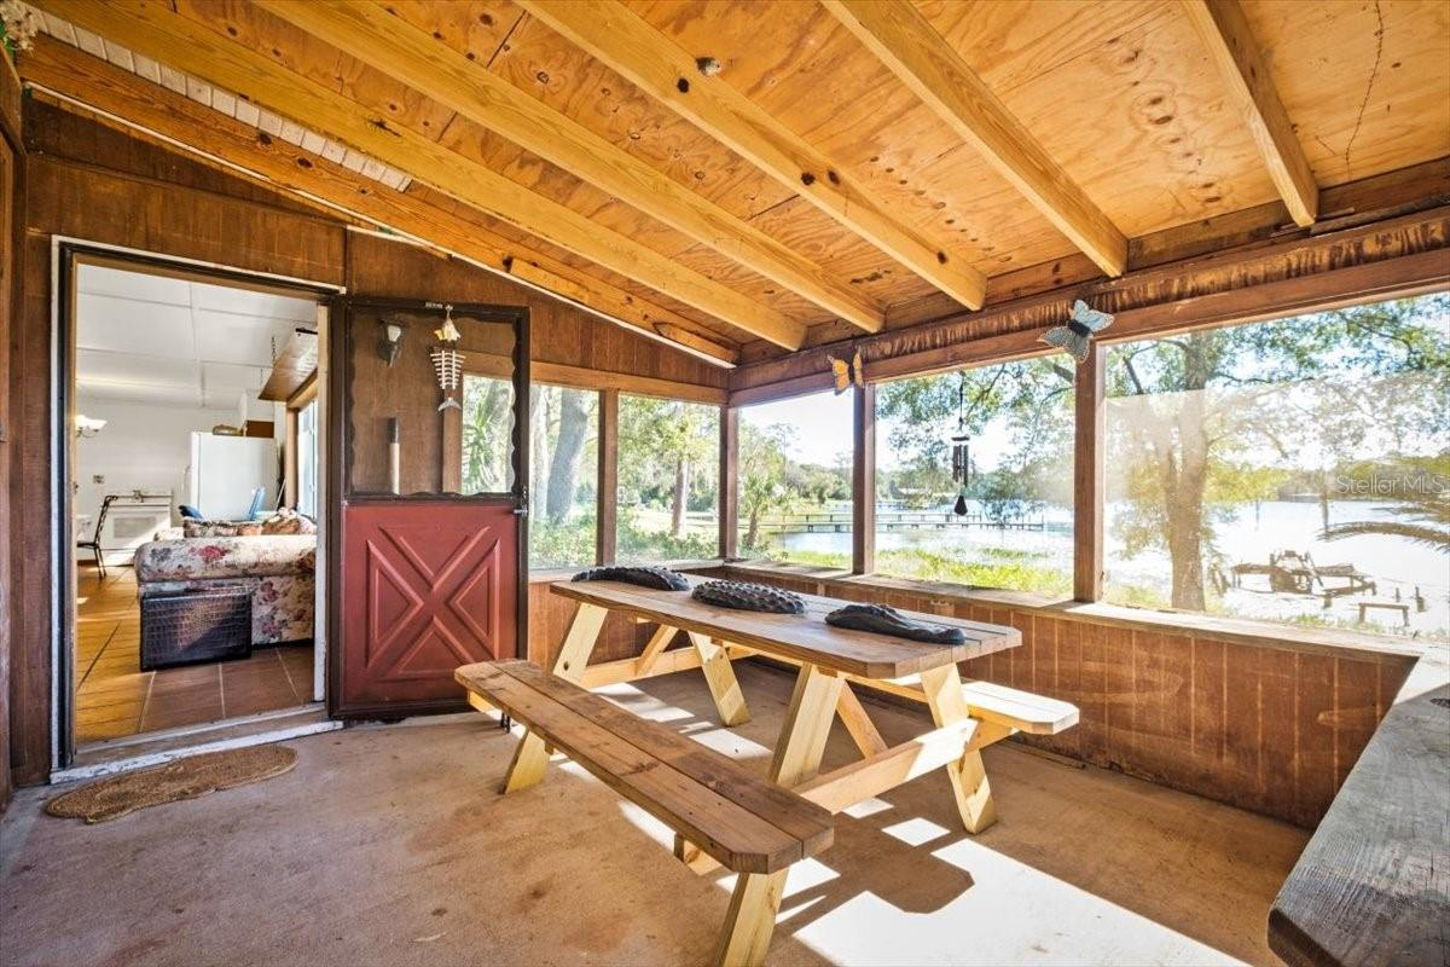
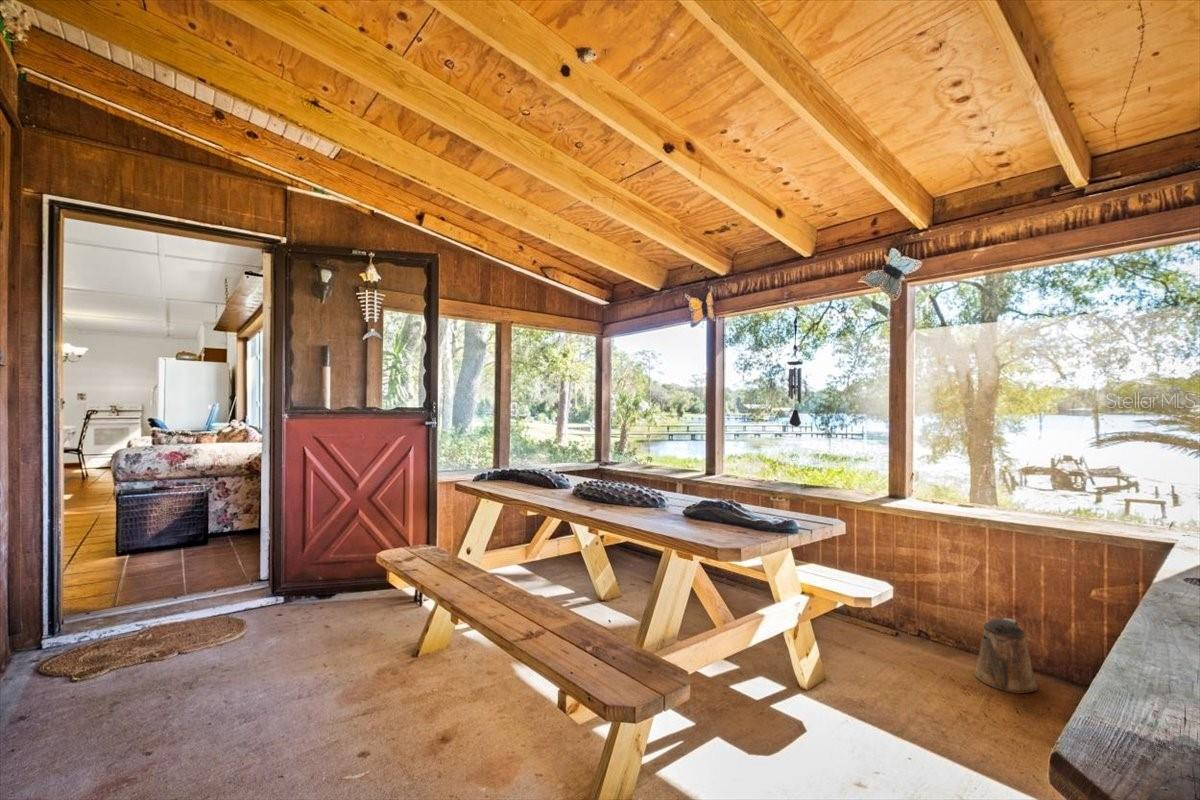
+ watering can (1000, 653)
